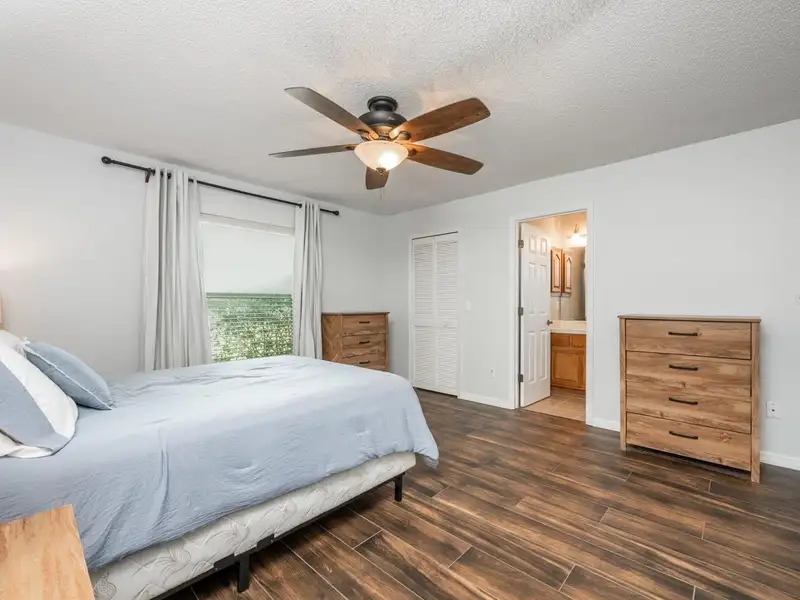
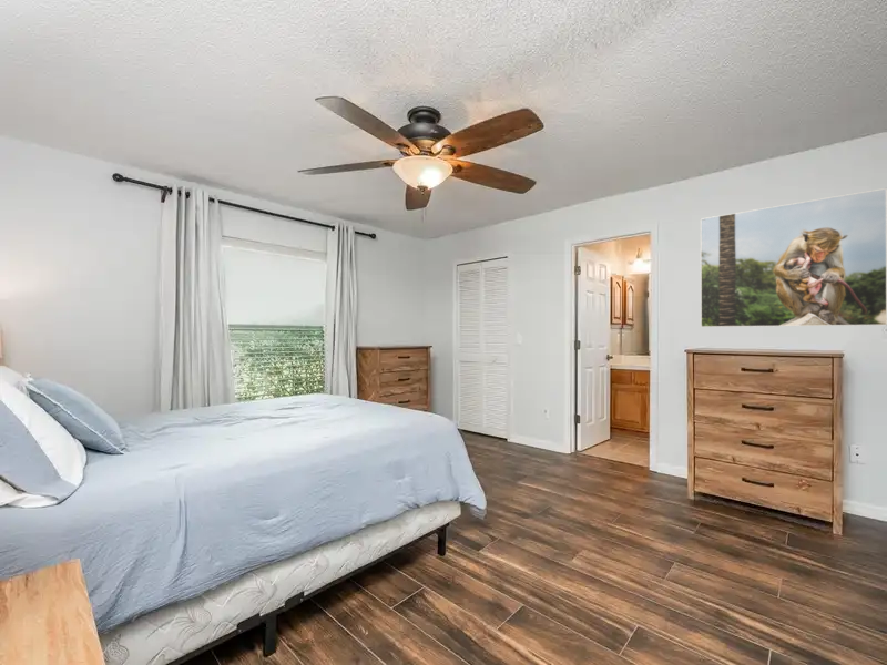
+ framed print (783, 265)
